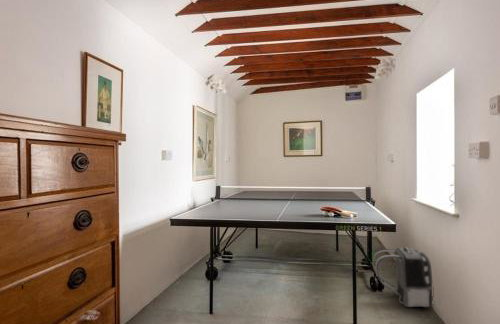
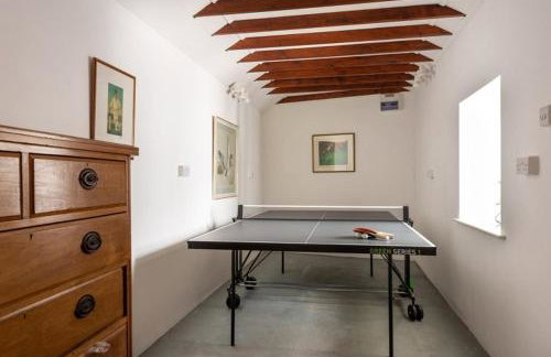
- backpack (401, 273)
